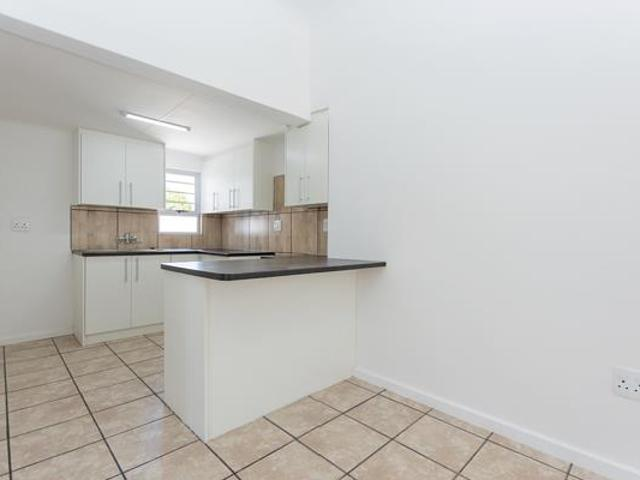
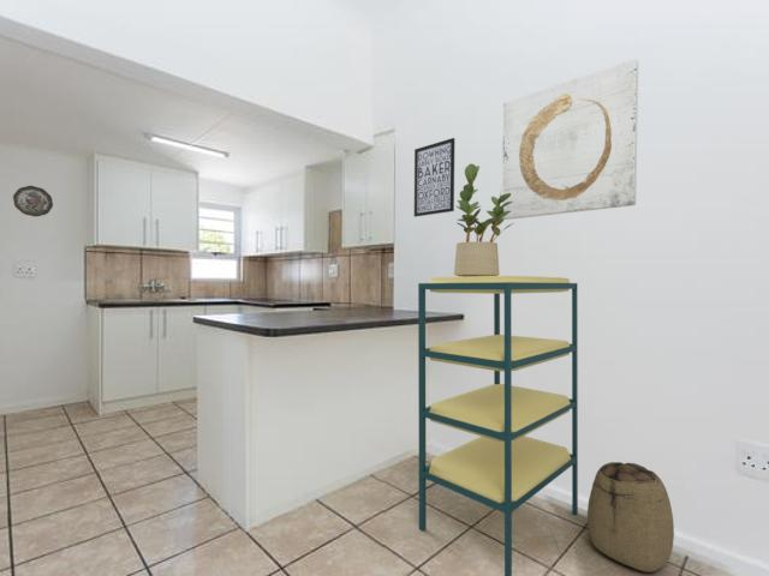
+ wall art (433, 179)
+ potted plant (483, 222)
+ decorative plate (32, 200)
+ burlap sack (628, 509)
+ wall art (562, 149)
+ shelving unit (501, 398)
